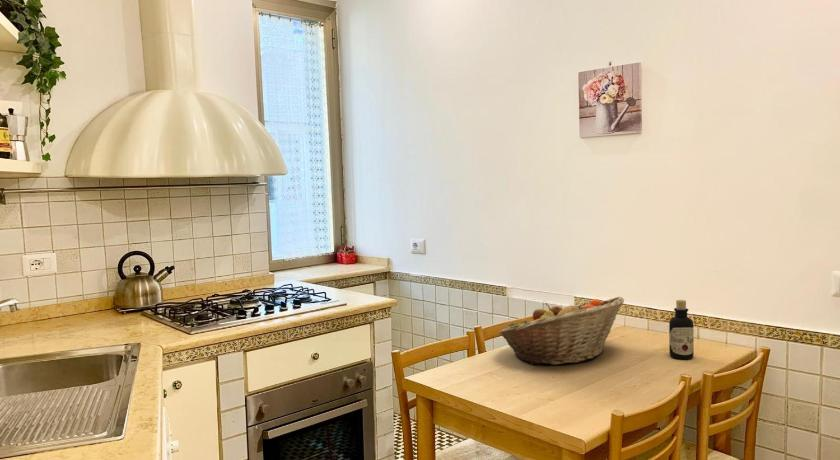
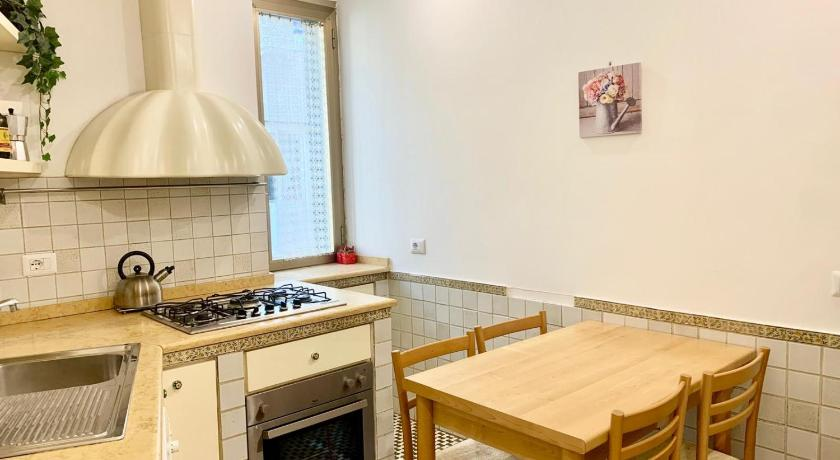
- bottle (681, 328)
- fruit basket (562, 326)
